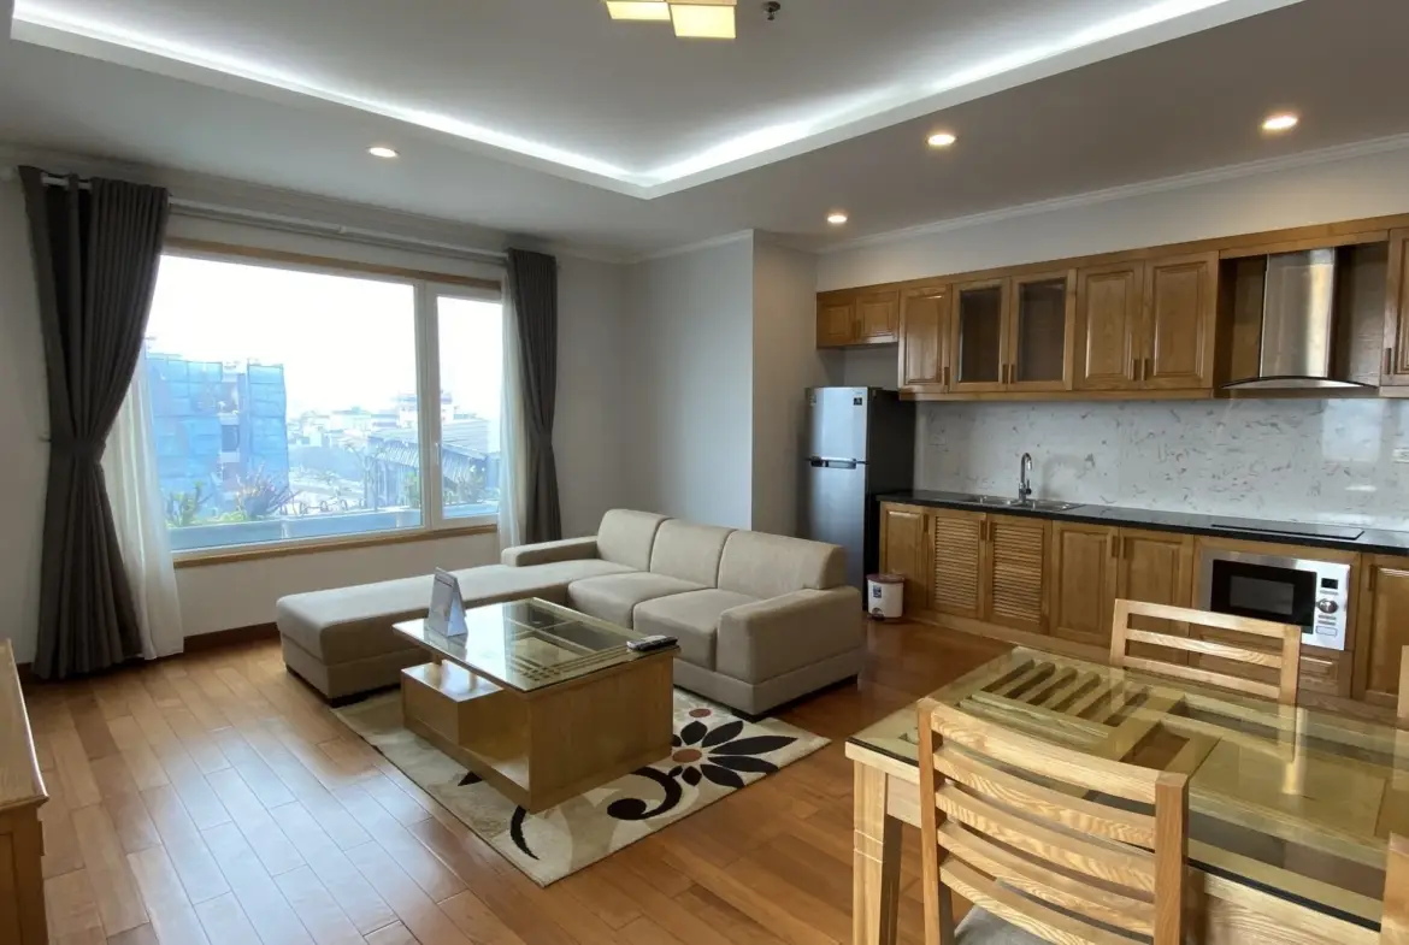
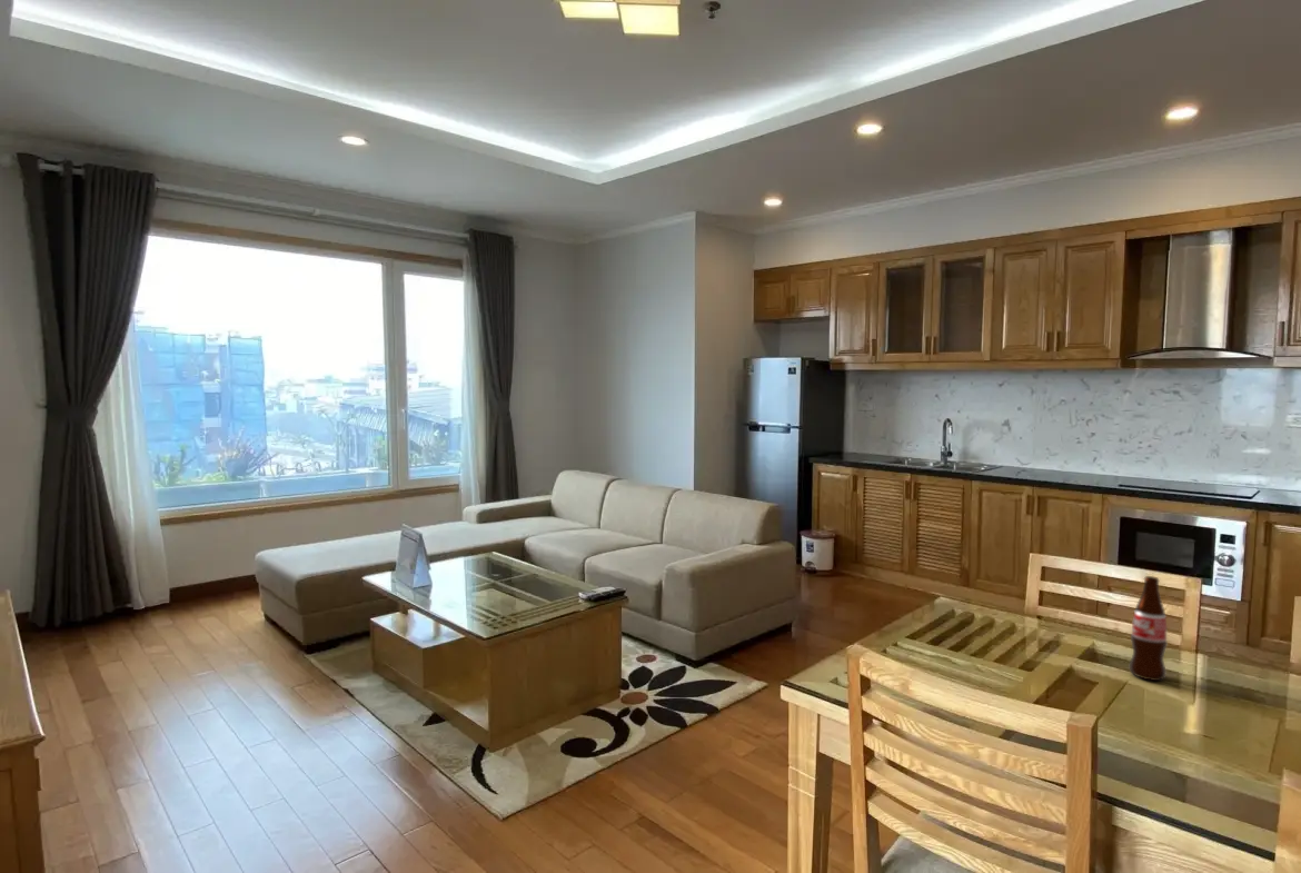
+ bottle (1149, 626)
